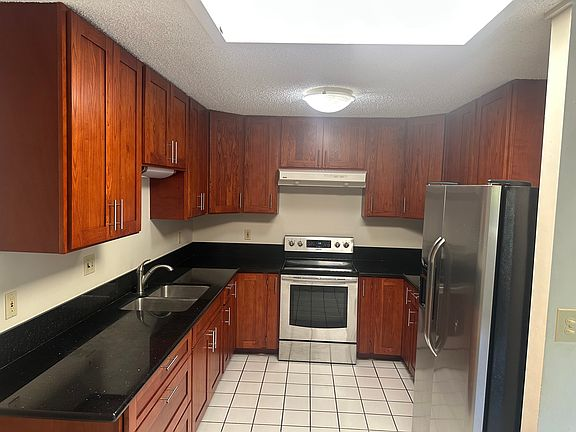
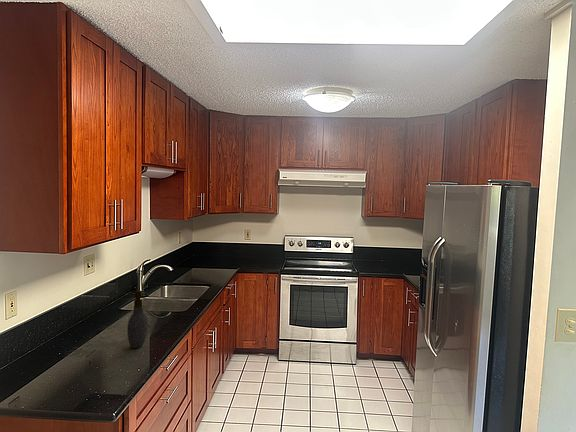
+ soap bottle (137, 318)
